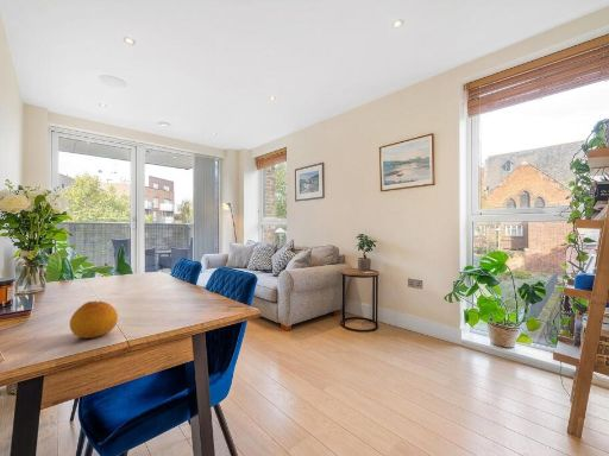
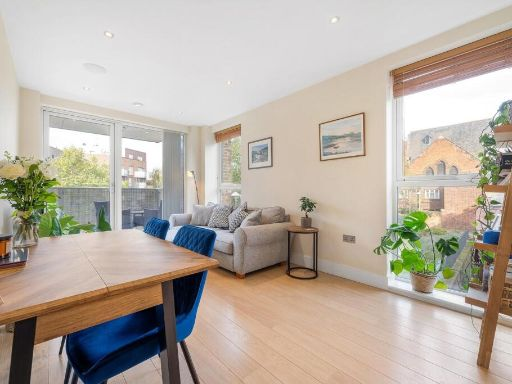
- fruit (94, 317)
